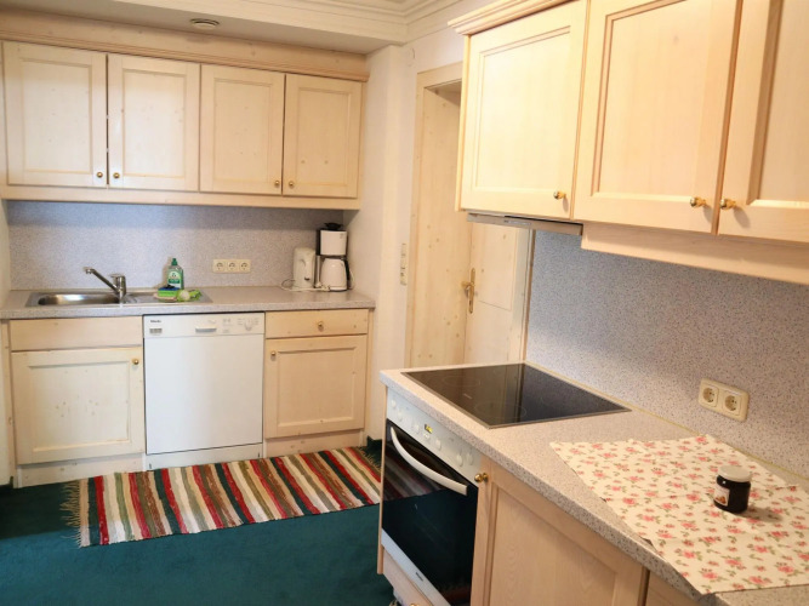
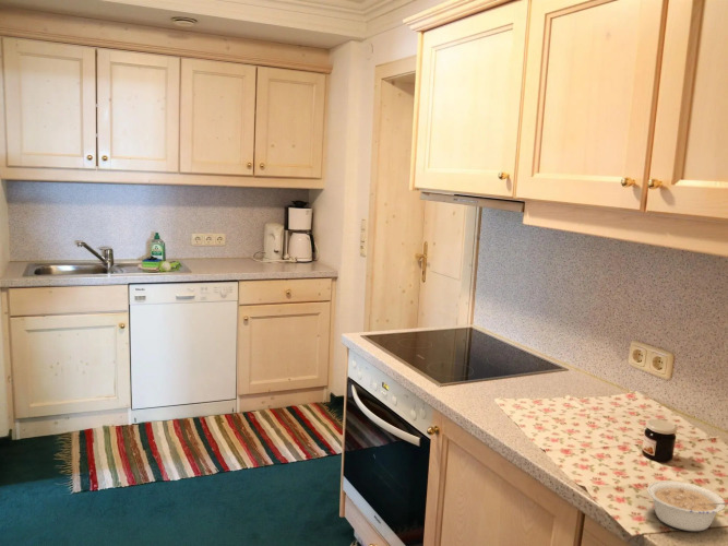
+ legume (687, 505)
